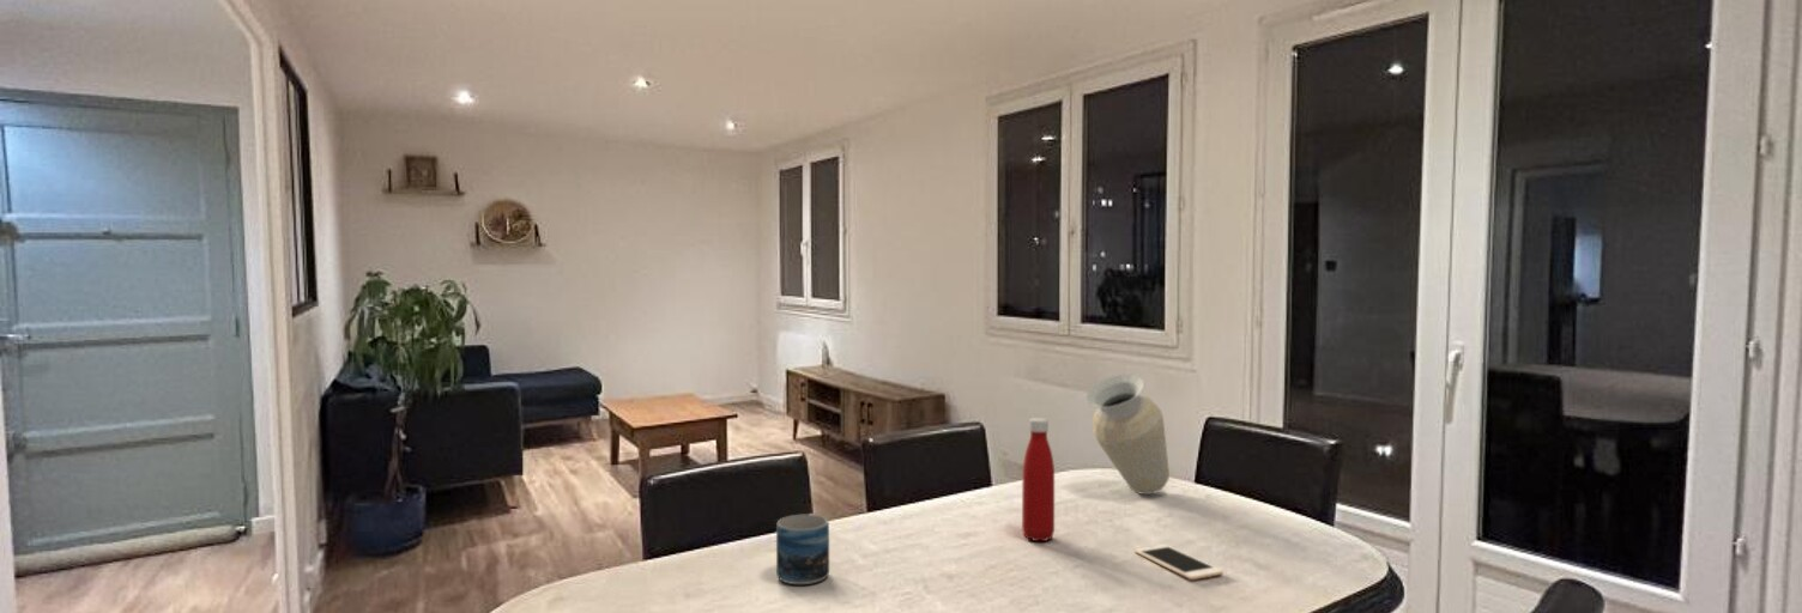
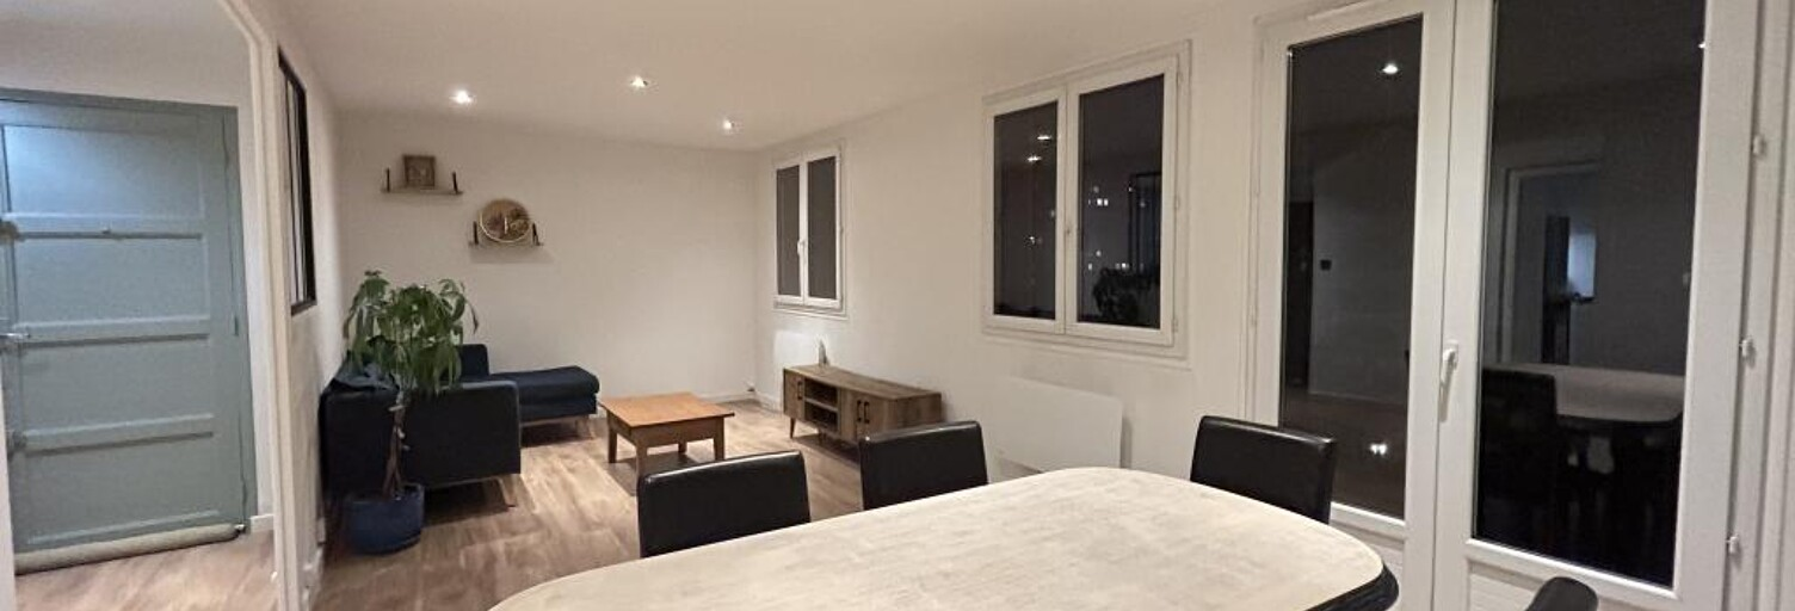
- vase (1130, 436)
- mug (805, 544)
- cell phone (1177, 560)
- bottle (1038, 478)
